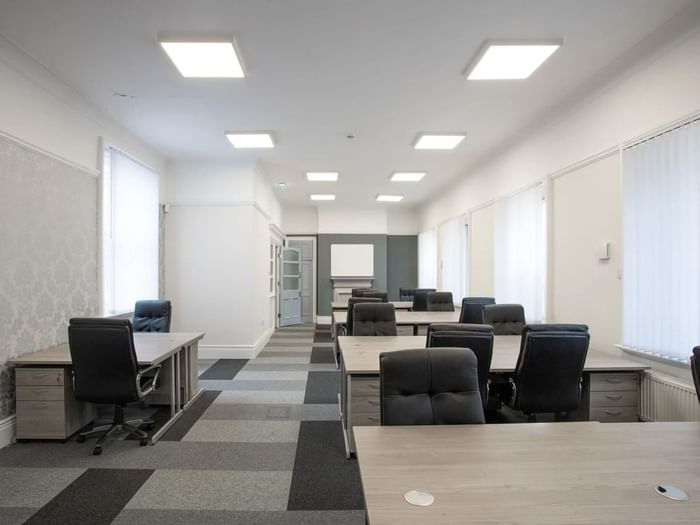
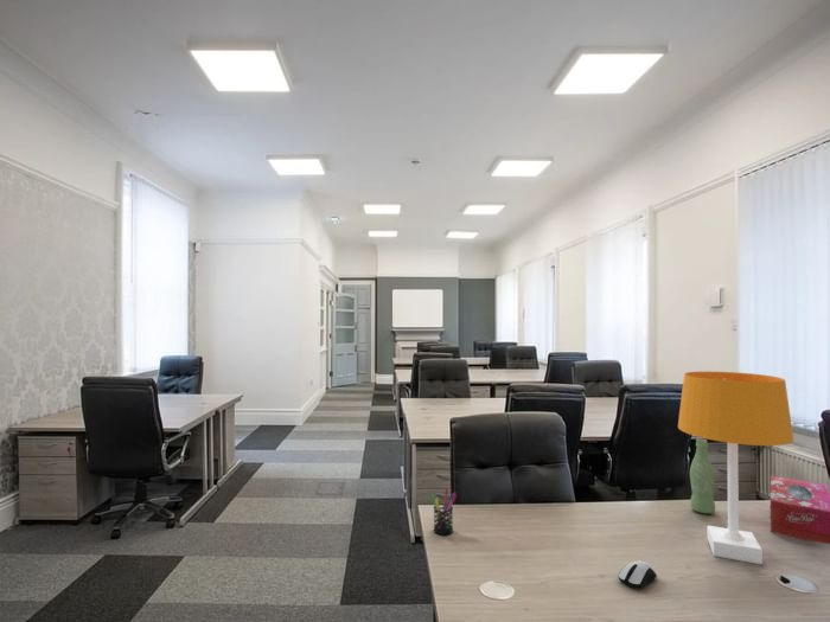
+ pen holder (441, 508)
+ desk lamp (732, 463)
+ computer mouse (638, 571)
+ tissue box (799, 507)
+ bottle (702, 475)
